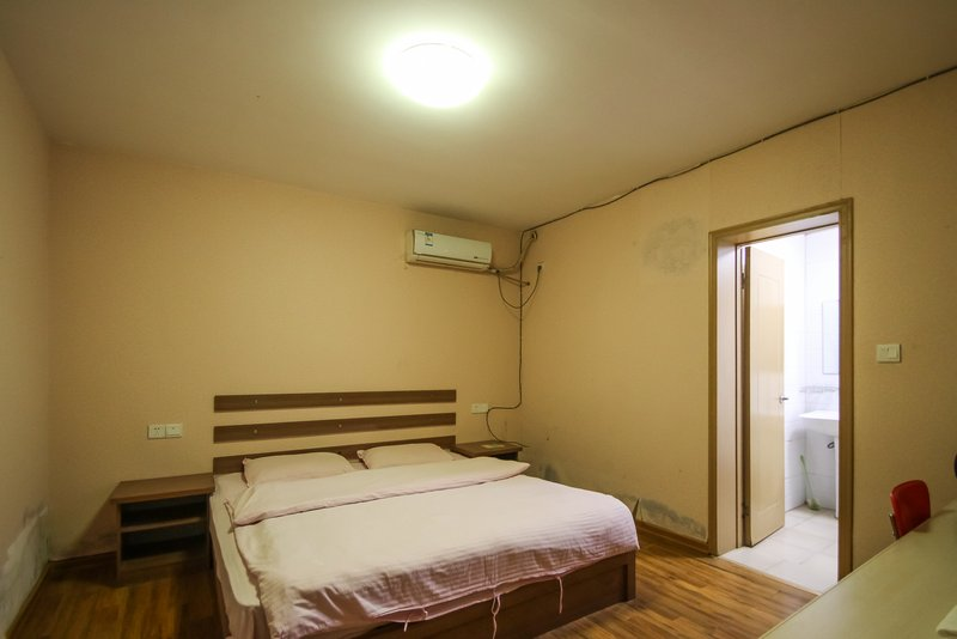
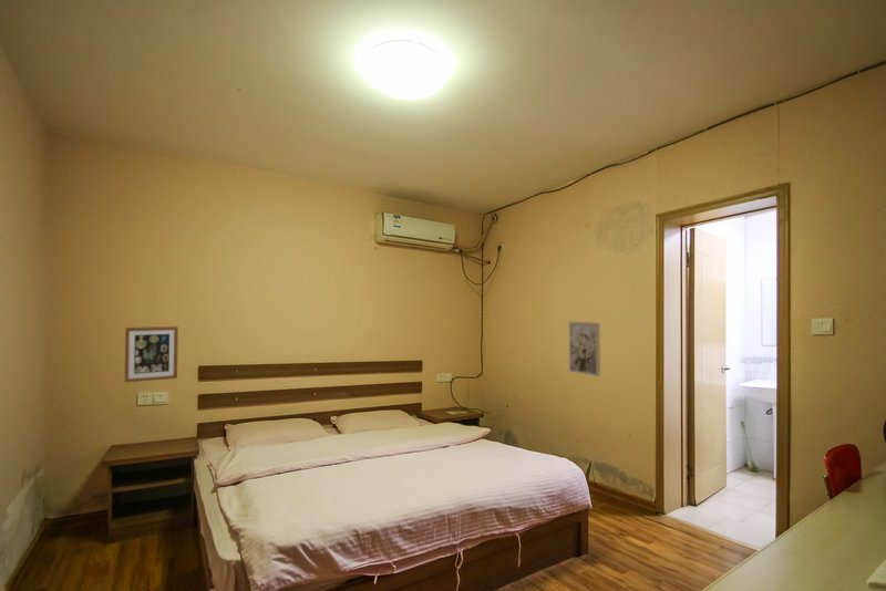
+ wall art (584, 348)
+ wall art (152, 353)
